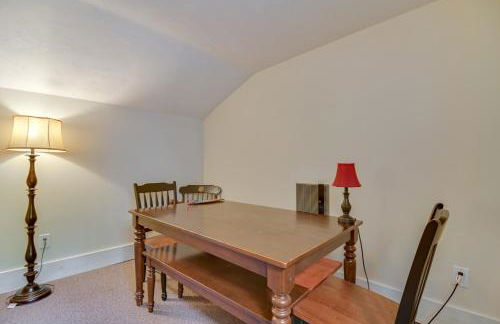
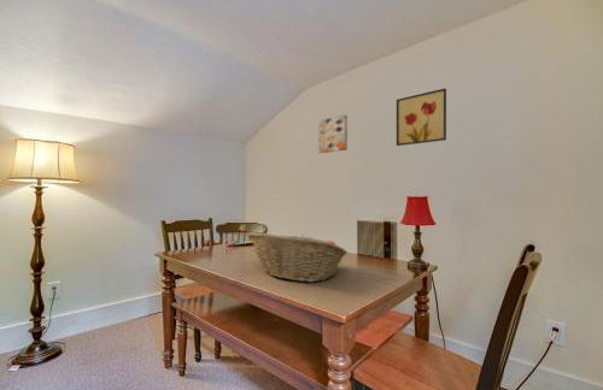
+ wall art (420, 118)
+ fruit basket (295, 252)
+ wall art (332, 135)
